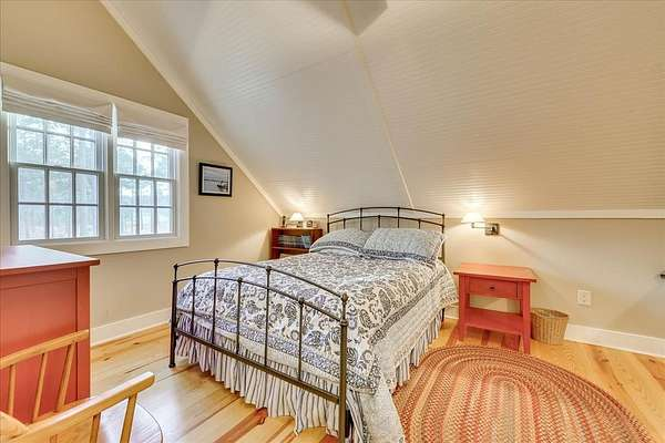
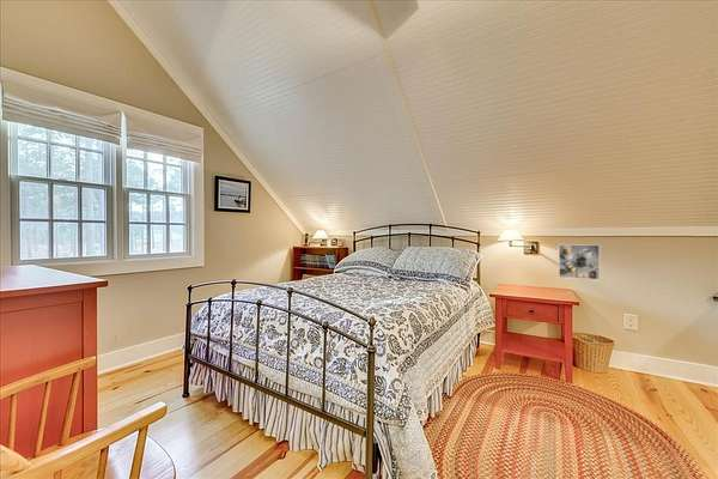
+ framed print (578, 261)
